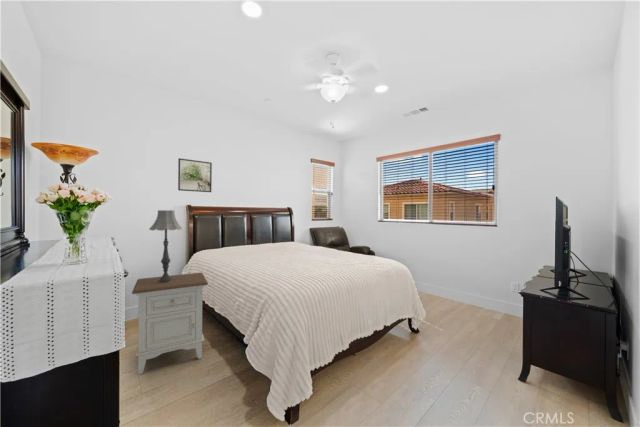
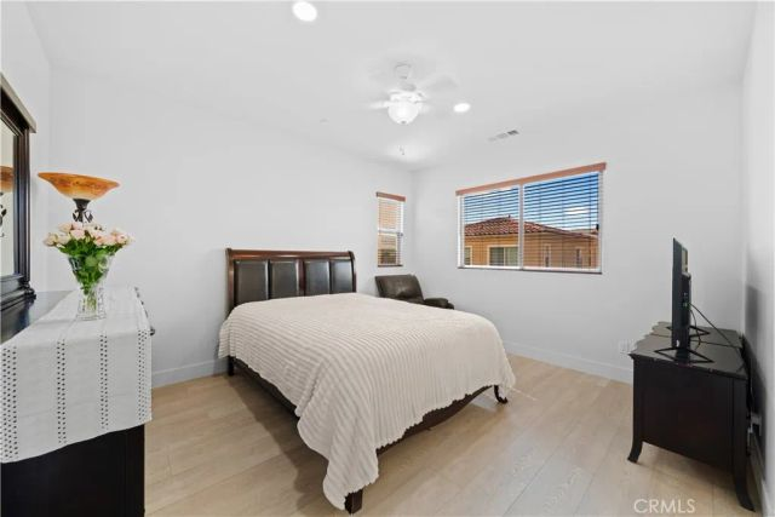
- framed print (195, 176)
- table lamp (165, 245)
- nightstand (171, 318)
